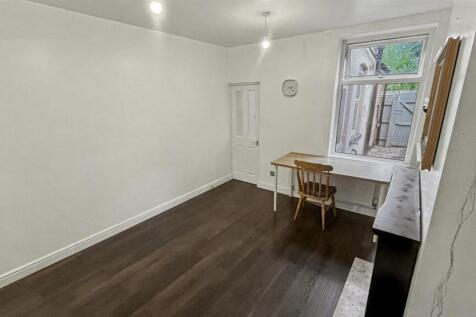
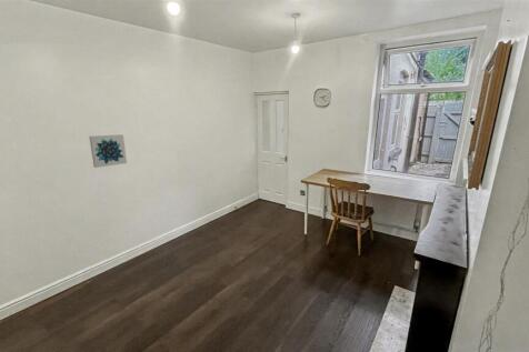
+ wall art (109, 150)
